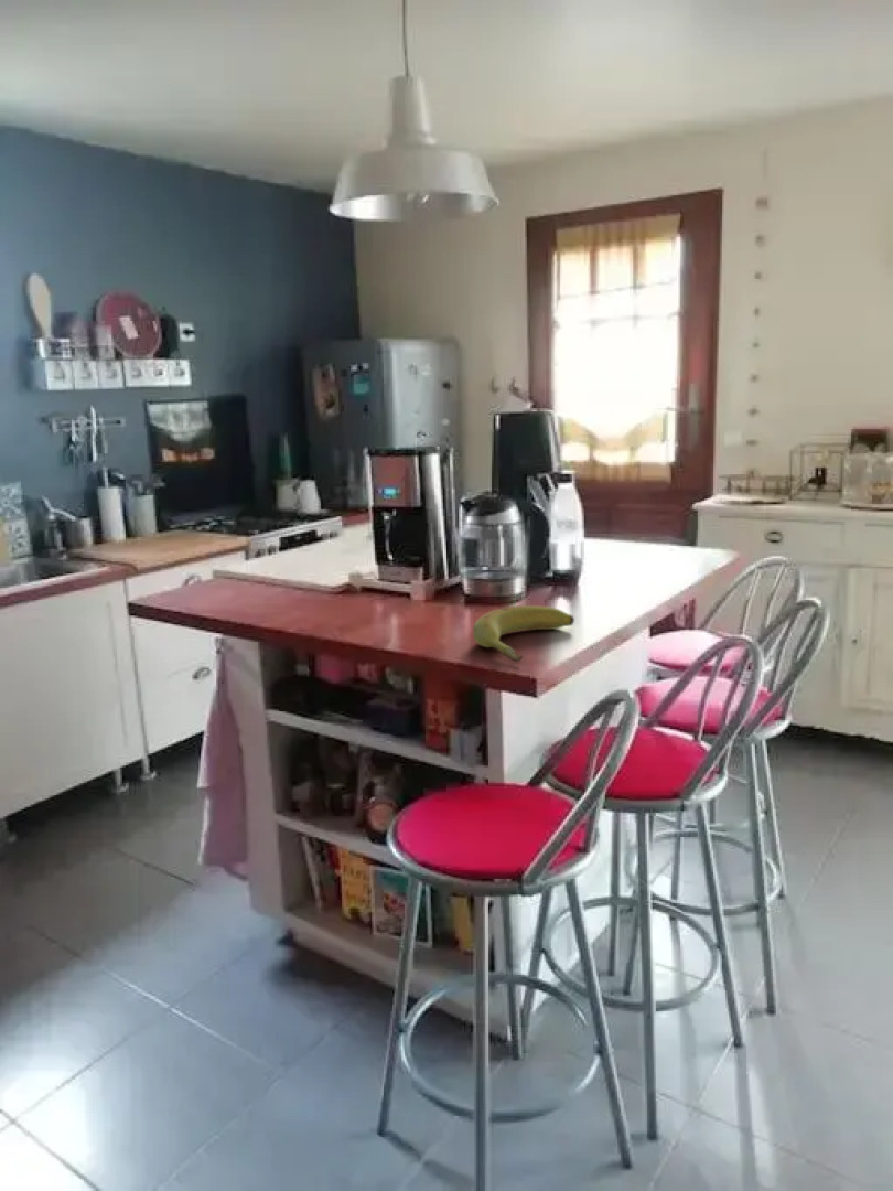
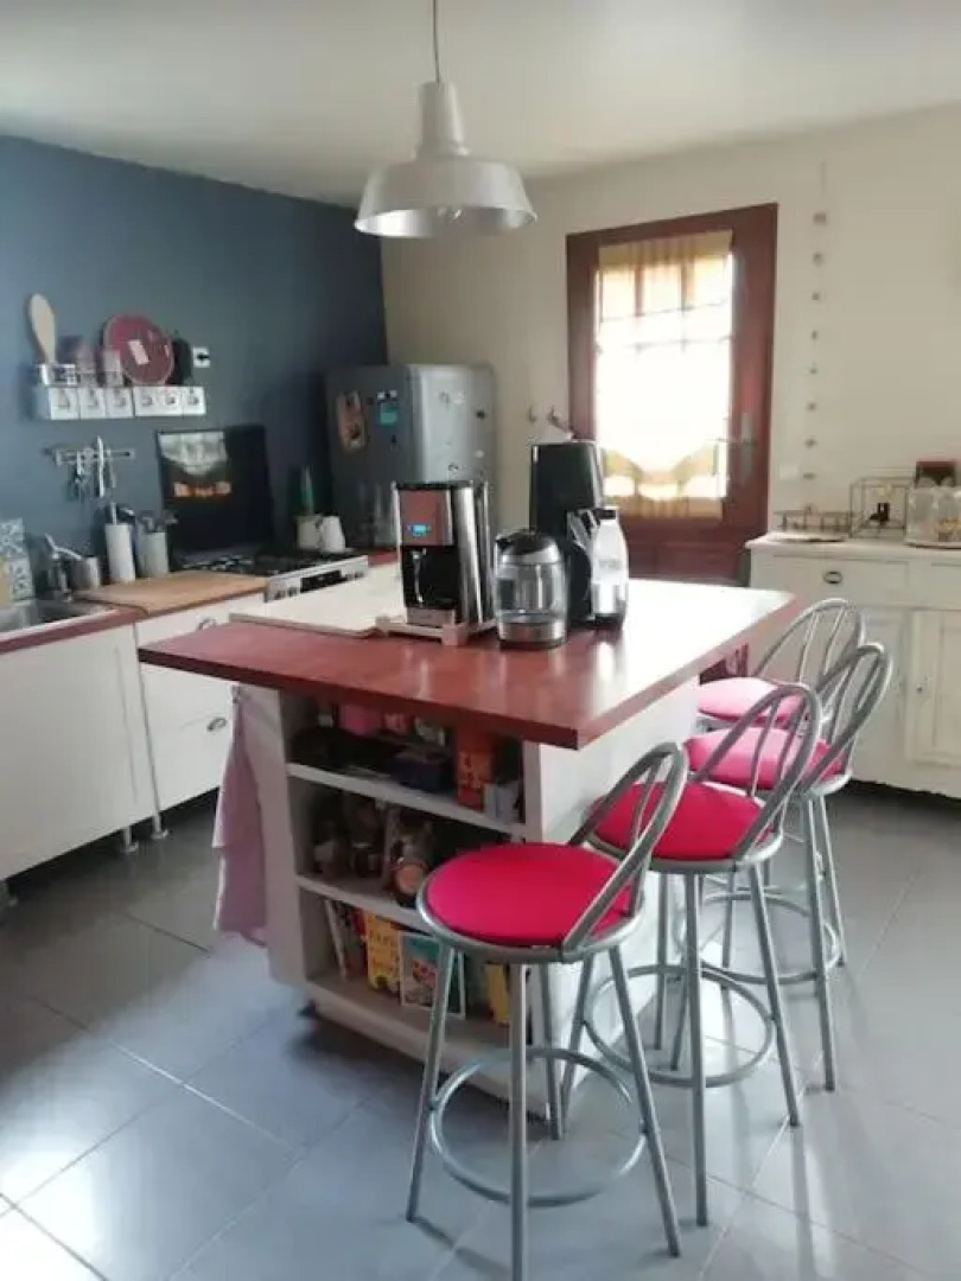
- banana (523, 629)
